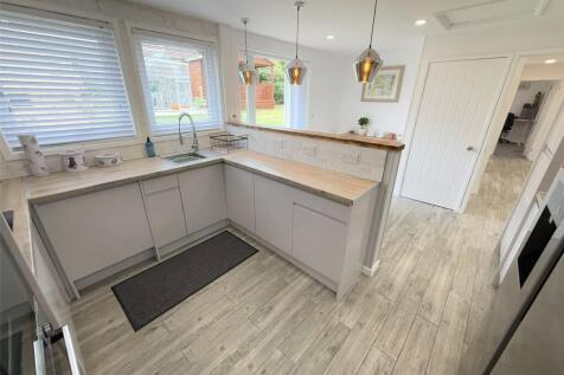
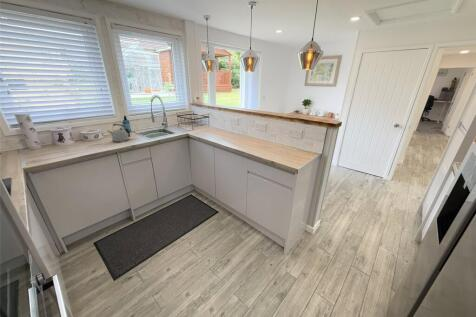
+ kettle (118, 132)
